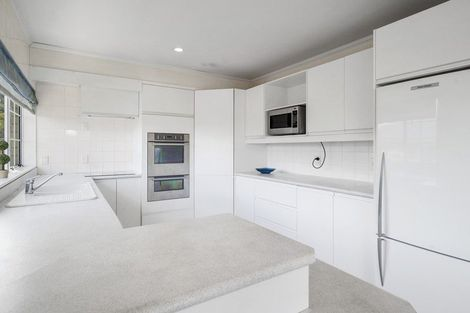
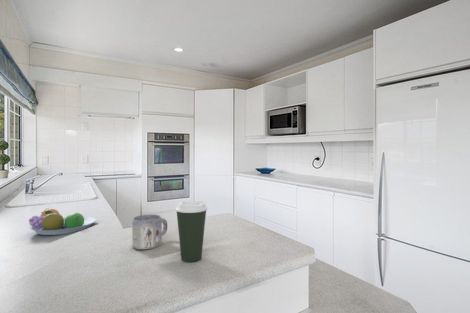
+ mug (151, 229)
+ coffee cup (191, 230)
+ fruit bowl (64, 217)
